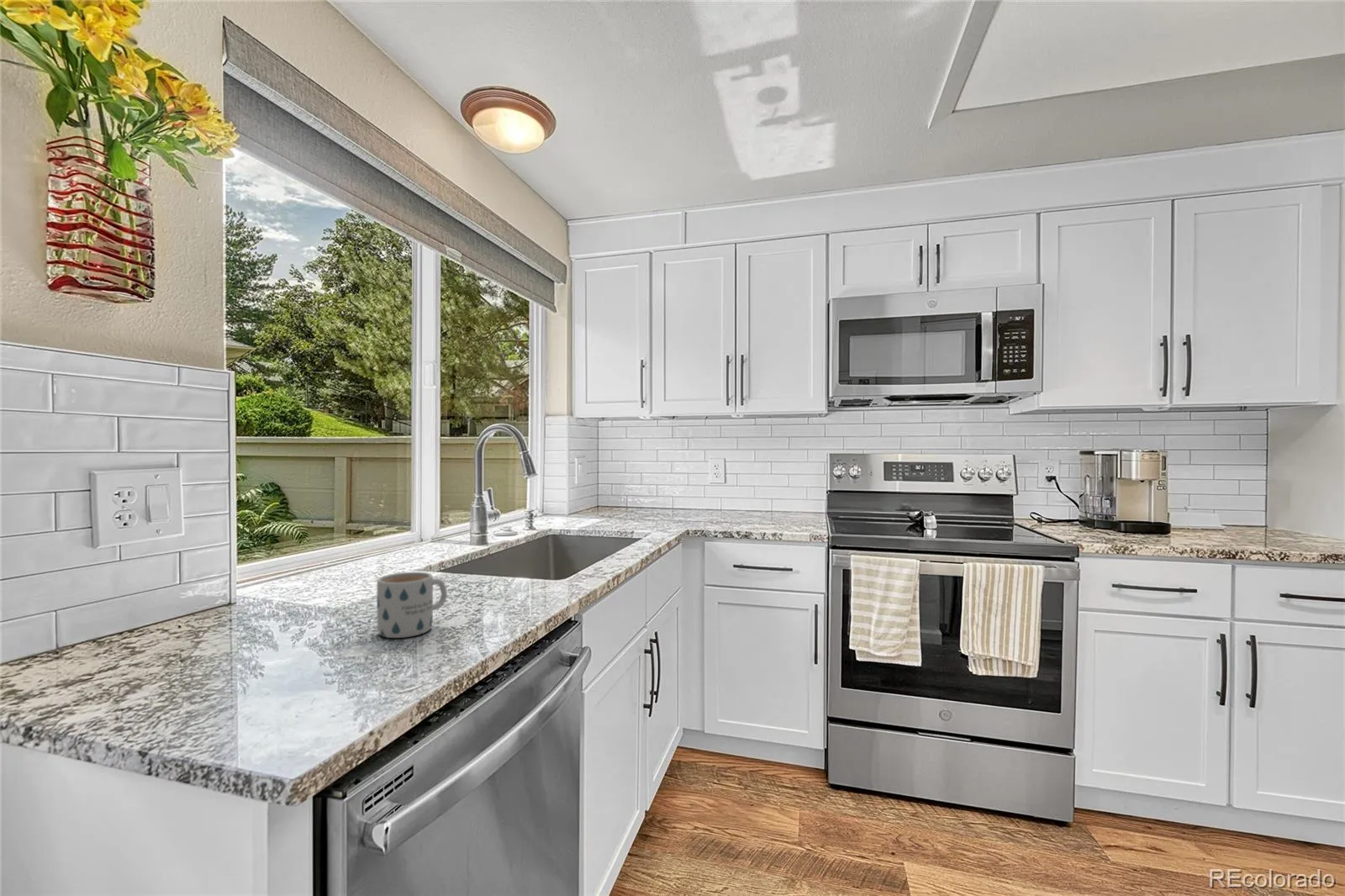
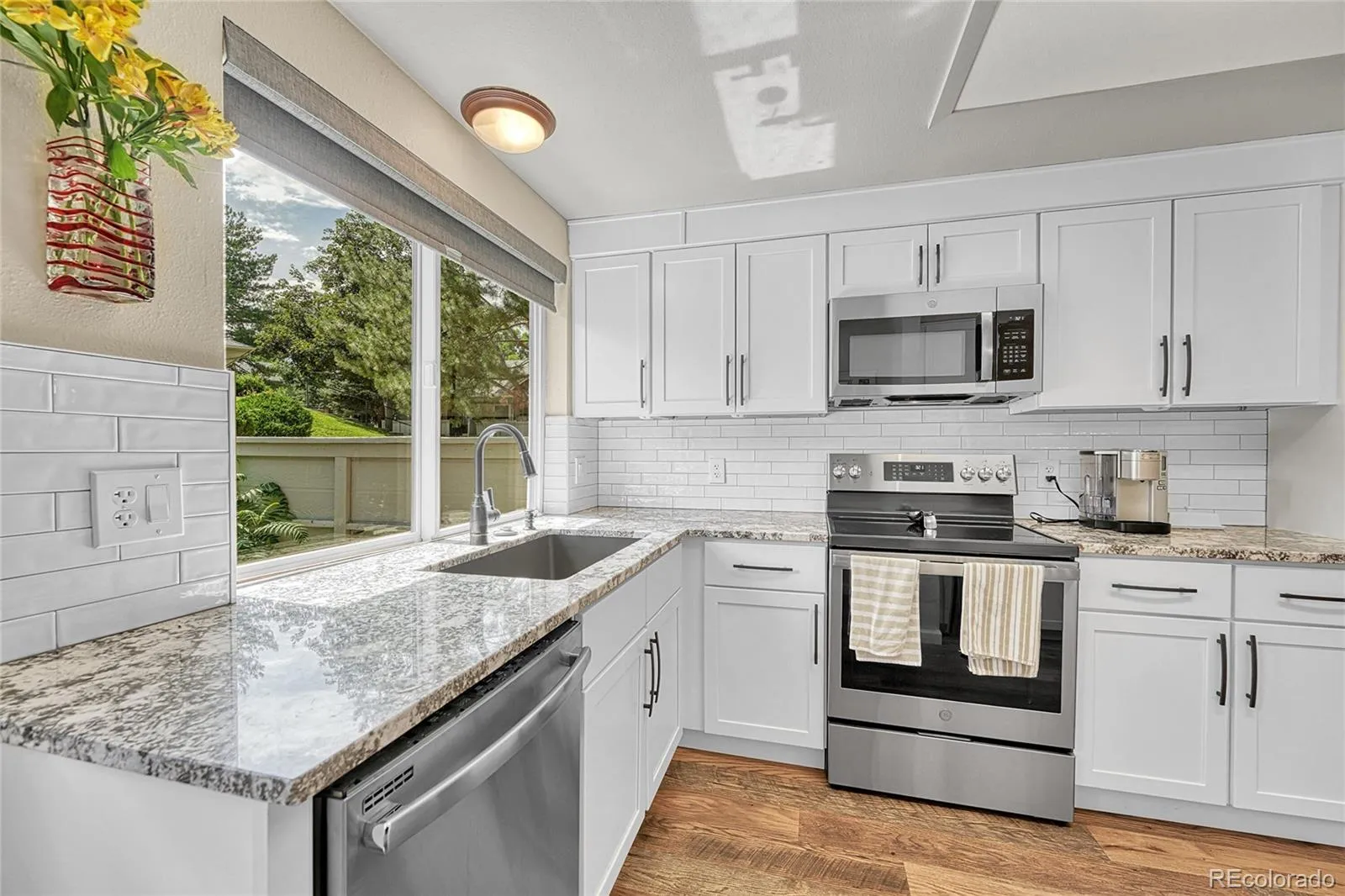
- mug (414, 602)
